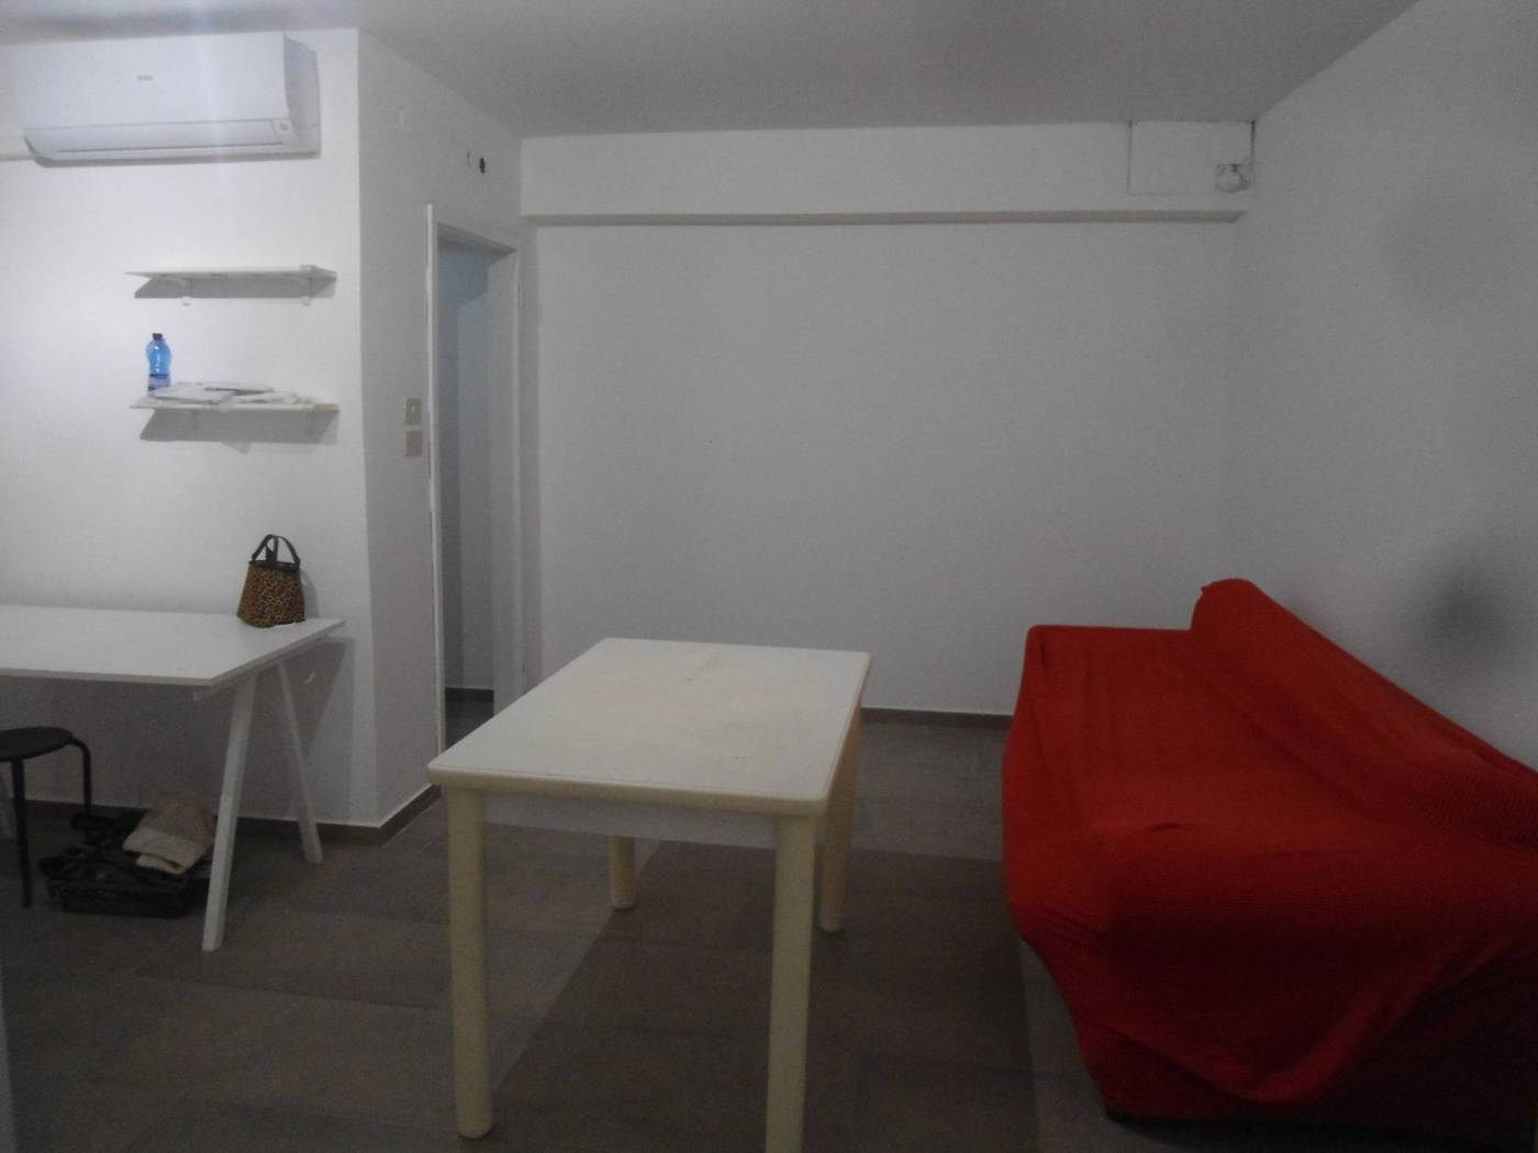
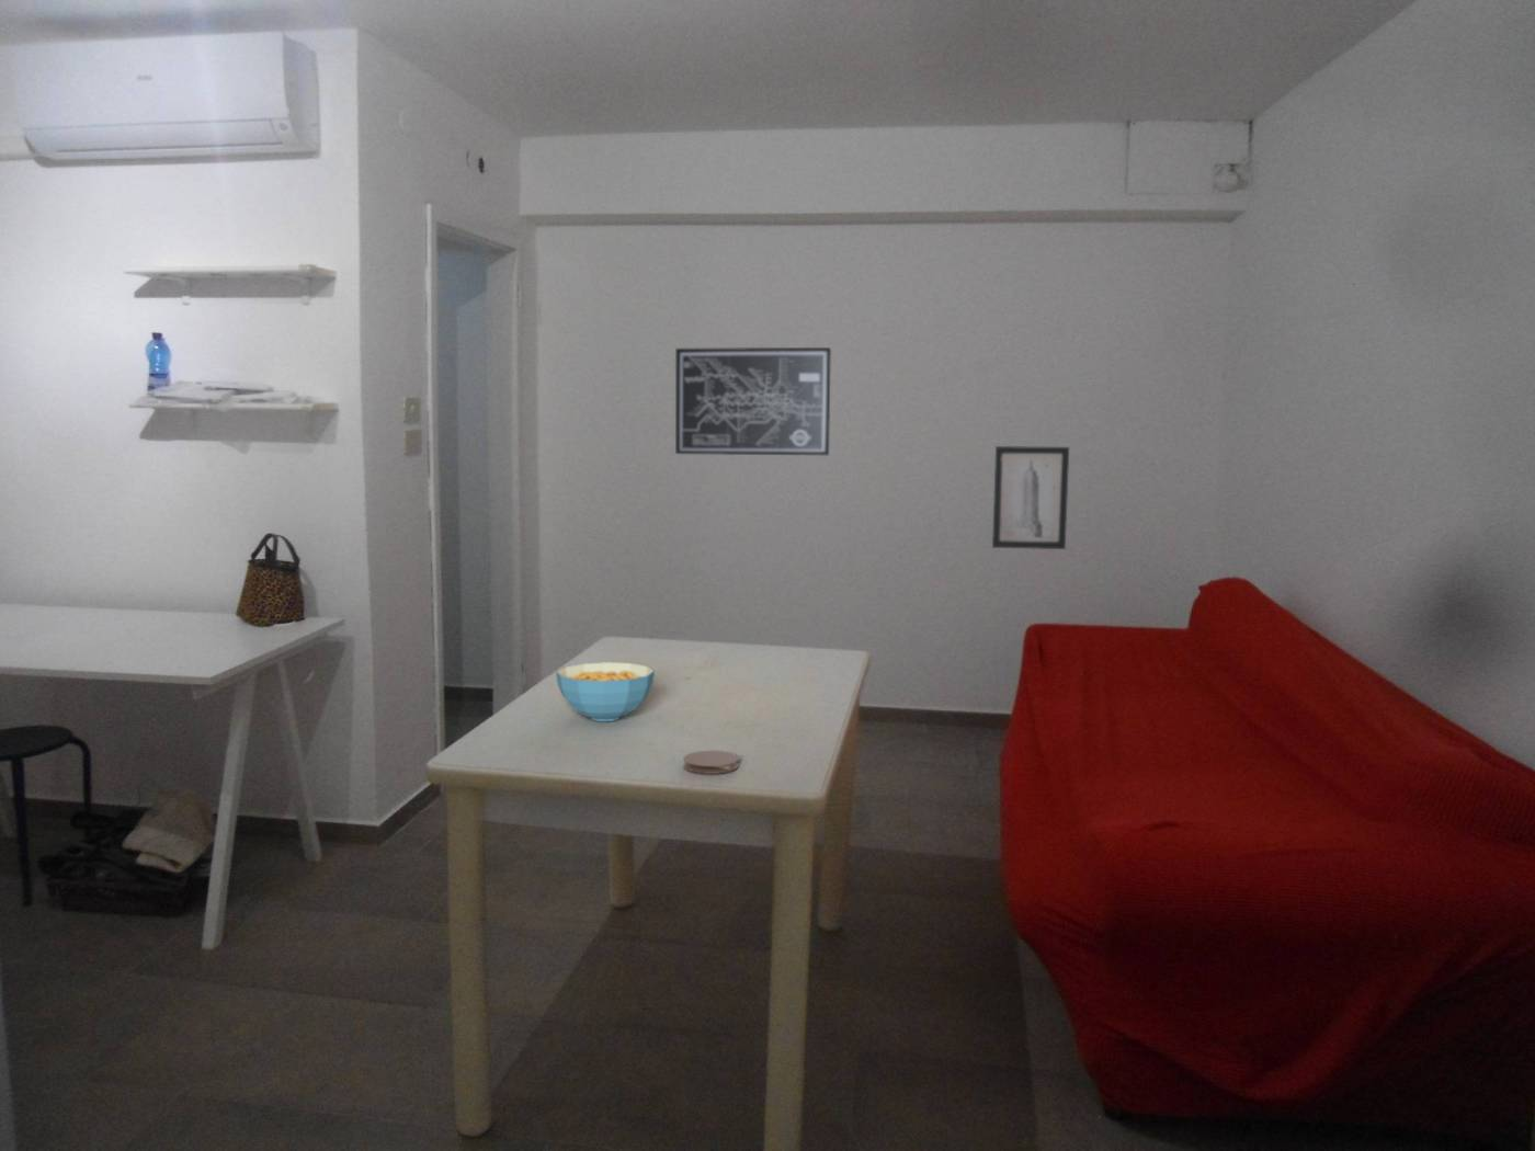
+ cereal bowl (606, 694)
+ wall art (752, 401)
+ coaster (711, 760)
+ wall art (1030, 498)
